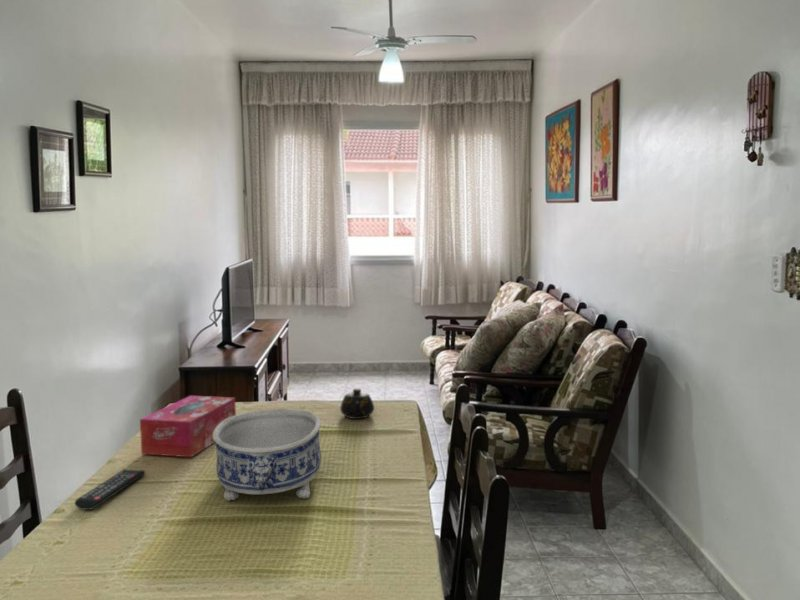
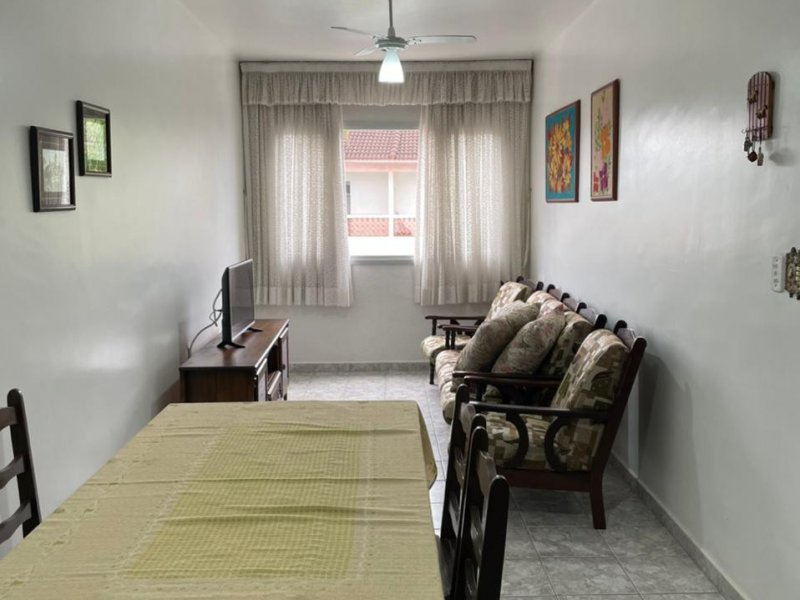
- teapot (357, 402)
- remote control (112, 487)
- tissue box (190, 424)
- decorative bowl (268, 453)
